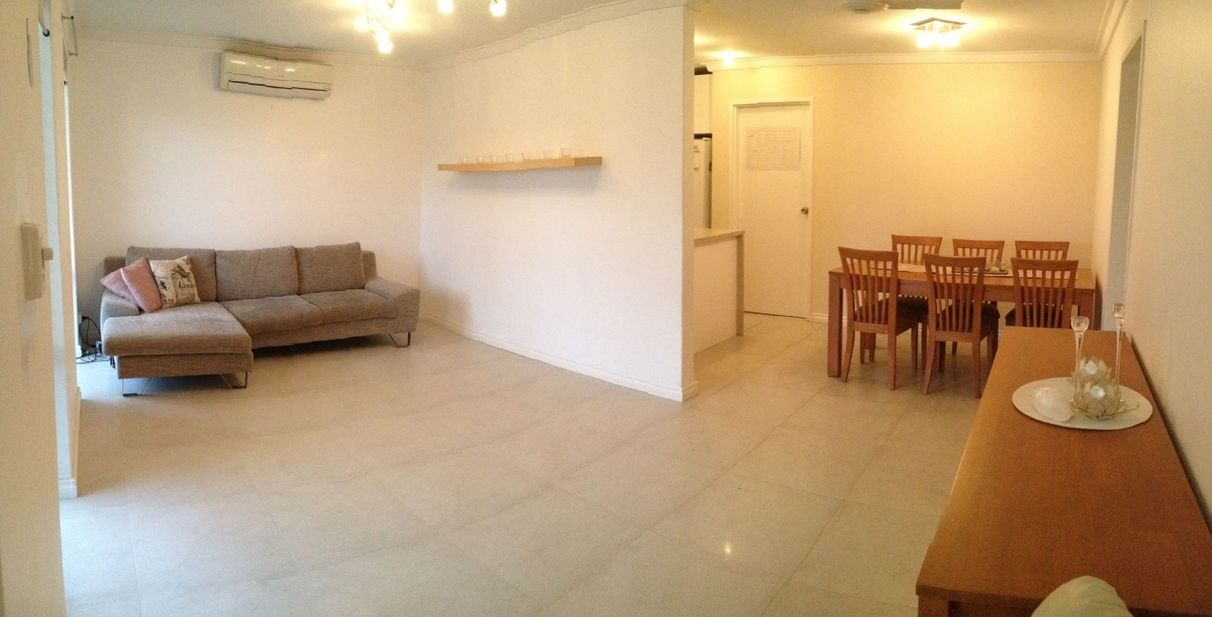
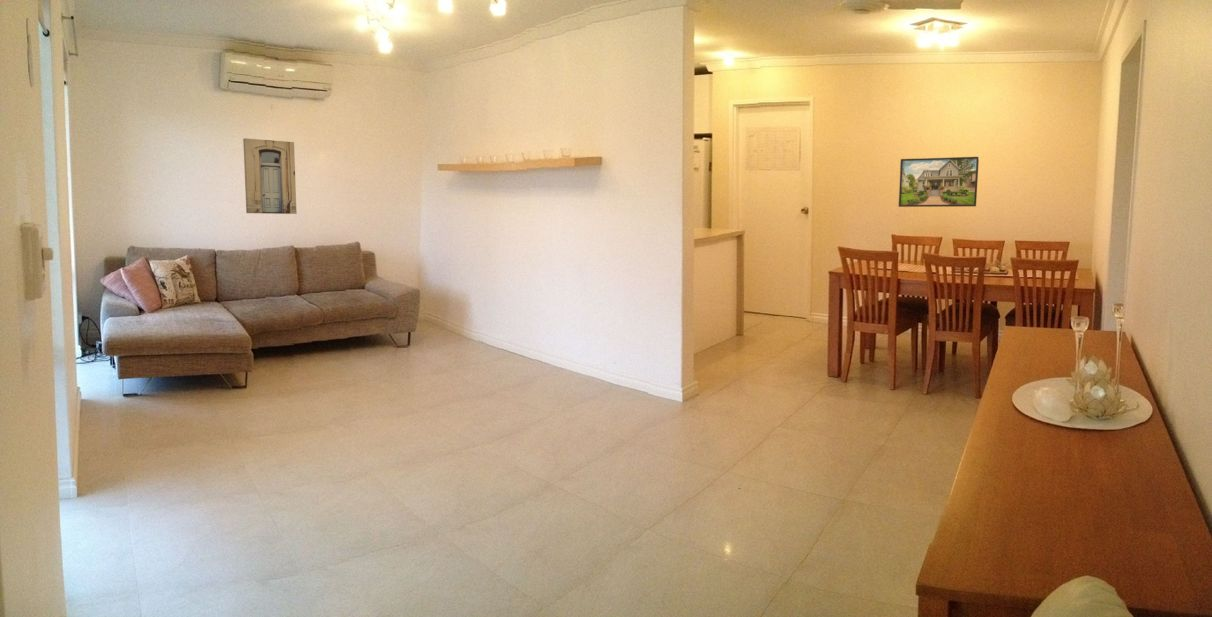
+ wall art (270, 177)
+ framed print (937, 182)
